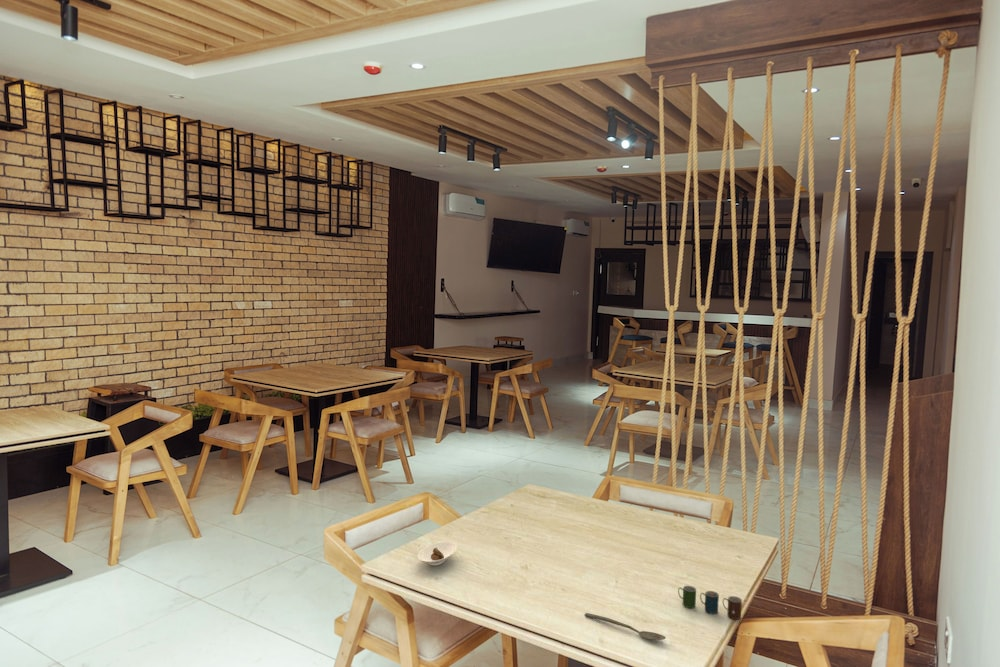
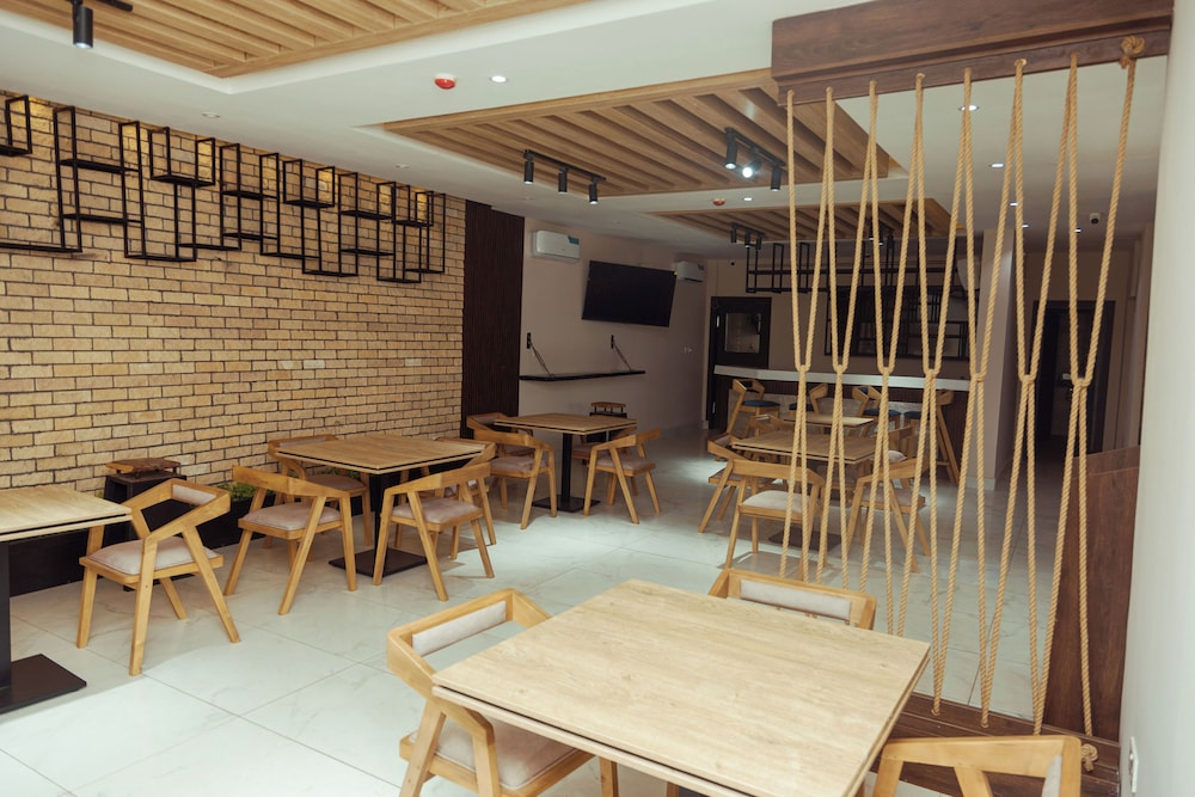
- saucer (437, 554)
- cup (709, 596)
- spoon (623, 625)
